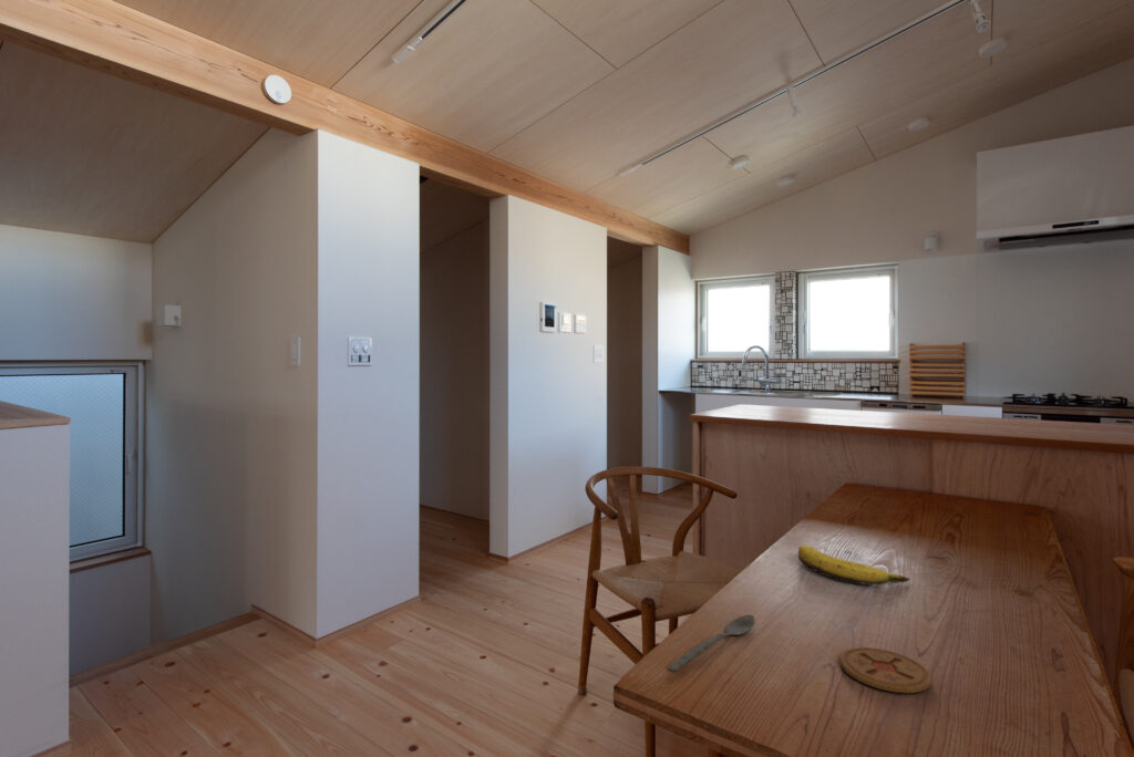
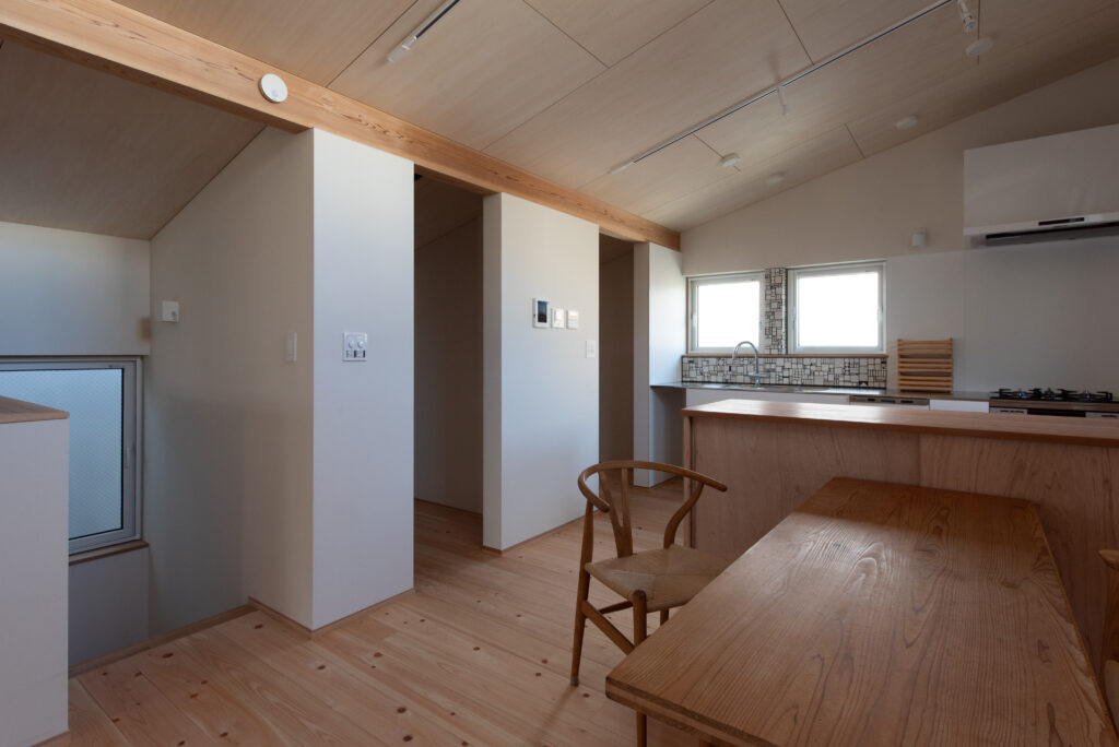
- banana (847, 564)
- spoon (714, 640)
- coaster (884, 668)
